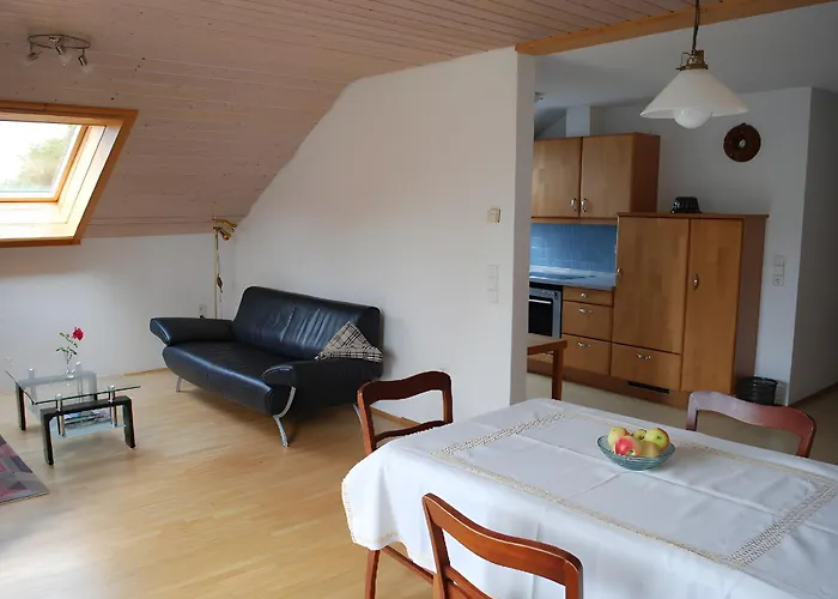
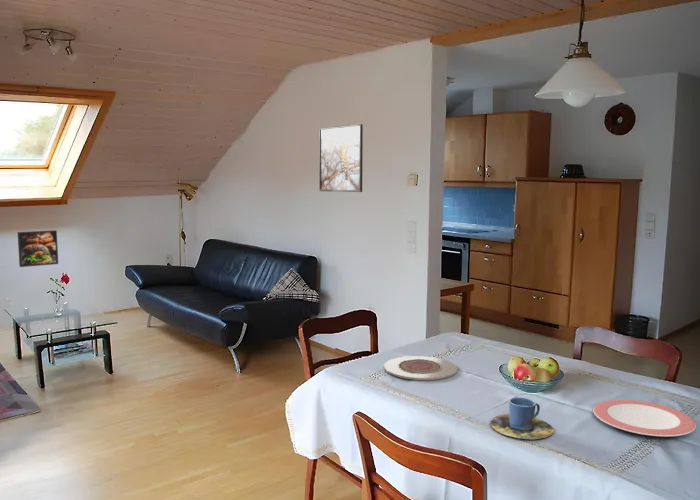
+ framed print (38, 248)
+ plate (420, 366)
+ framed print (340, 159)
+ plate (642, 418)
+ cup (521, 414)
